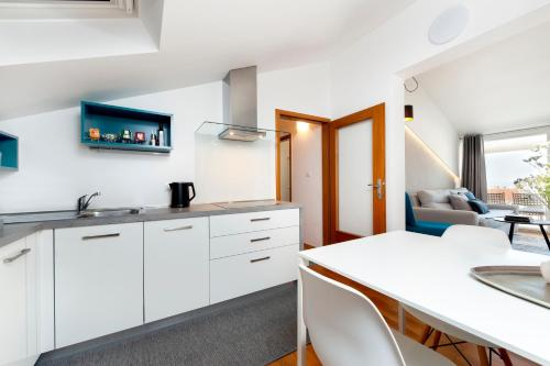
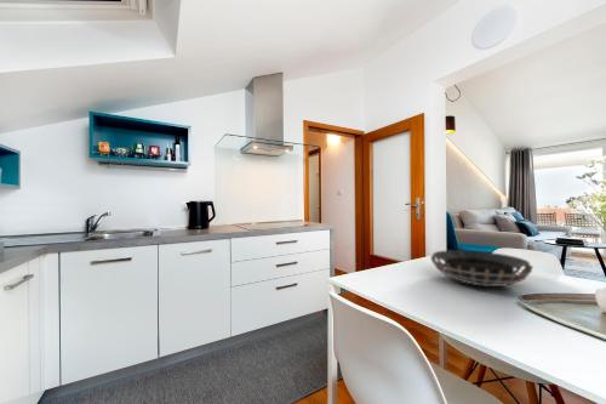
+ decorative bowl (476, 269)
